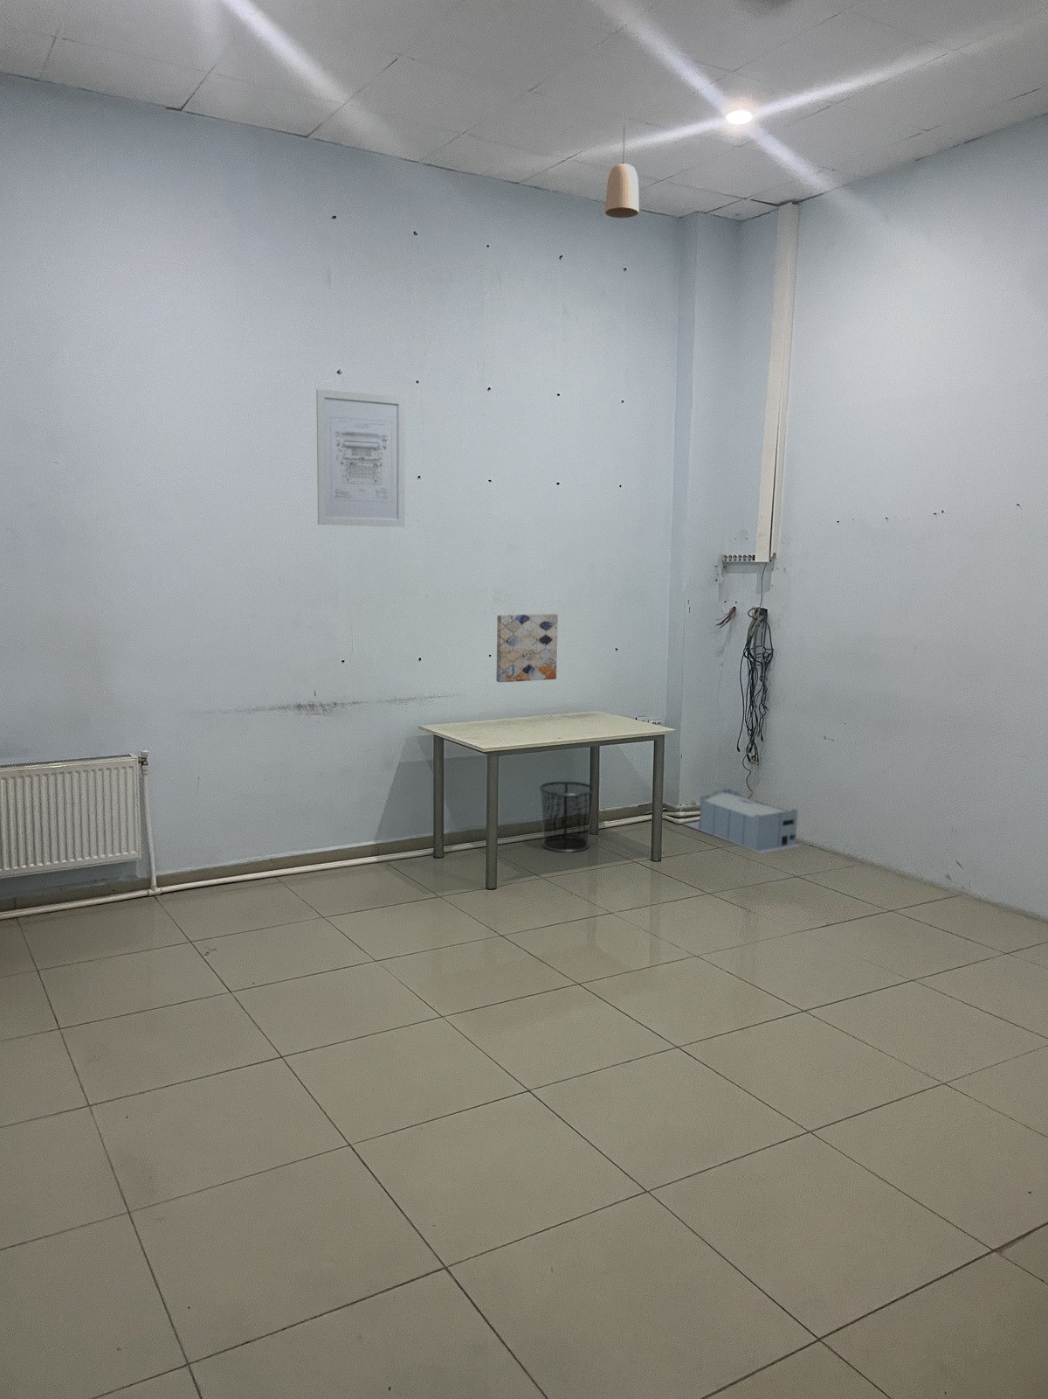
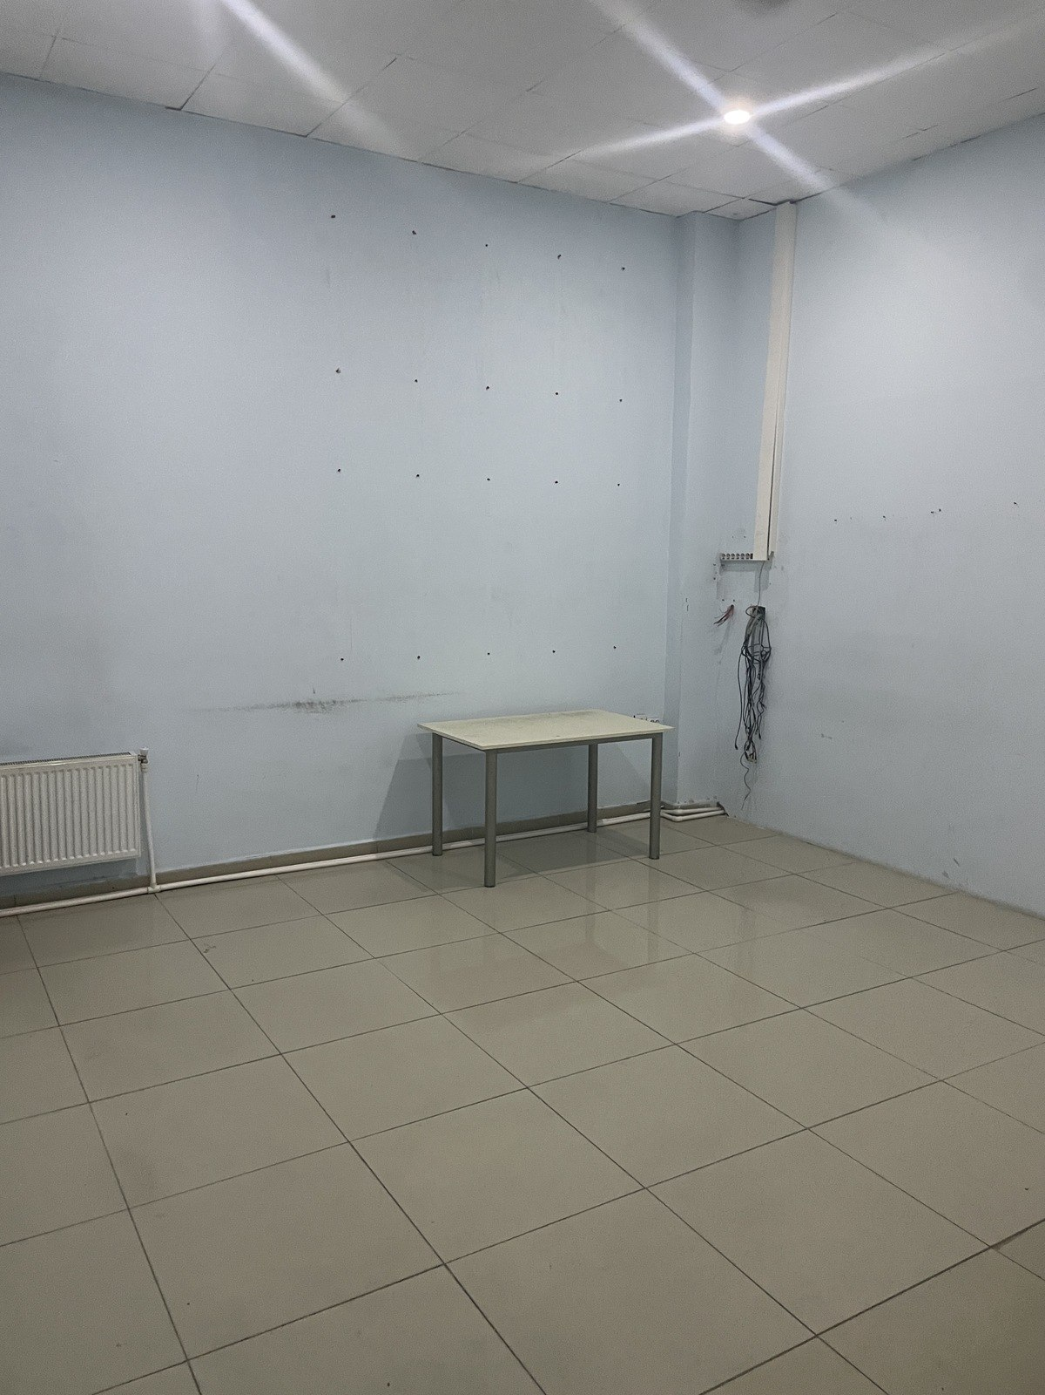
- wall art (526, 647)
- waste bin (566, 816)
- storage bin (741, 817)
- pendant light (623, 169)
- wall art (361, 460)
